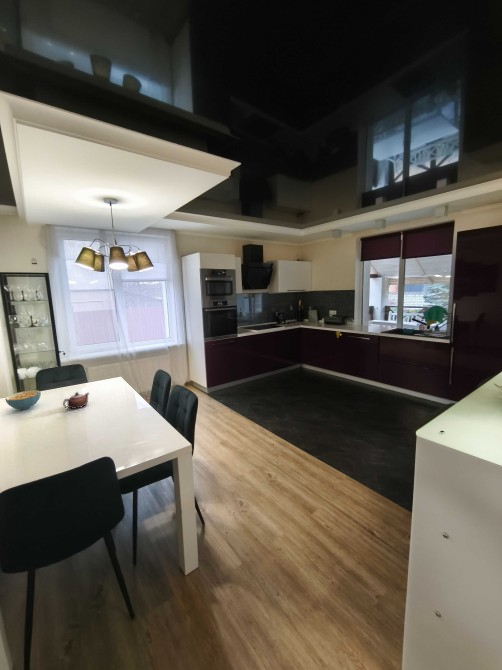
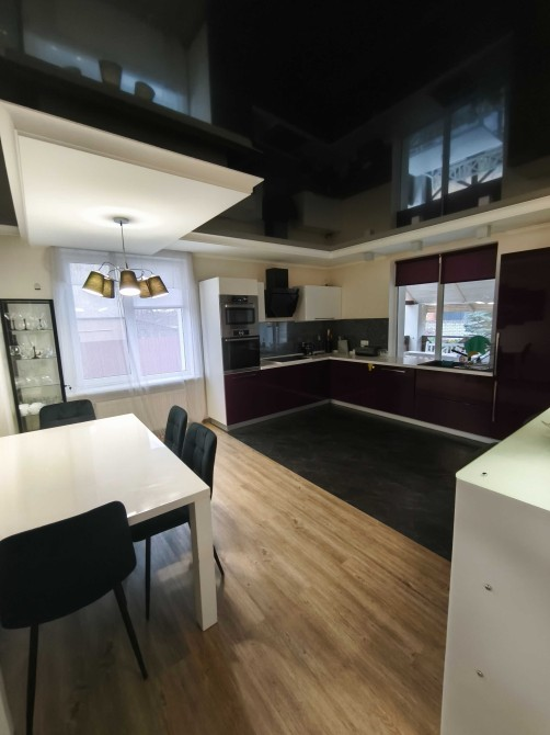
- cereal bowl (24, 401)
- teapot (76, 399)
